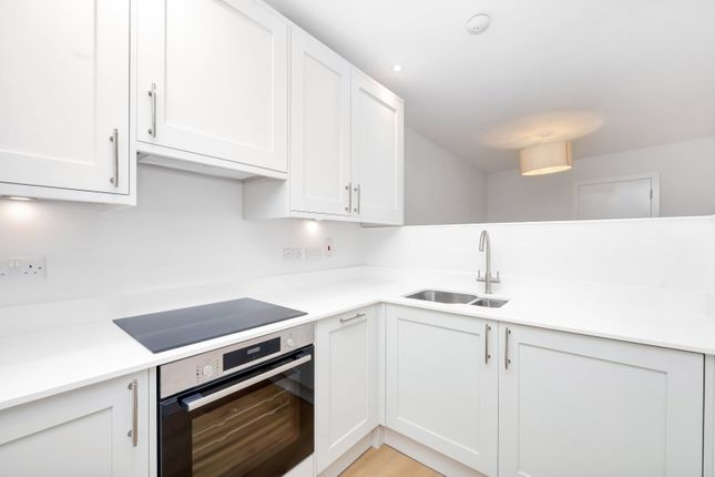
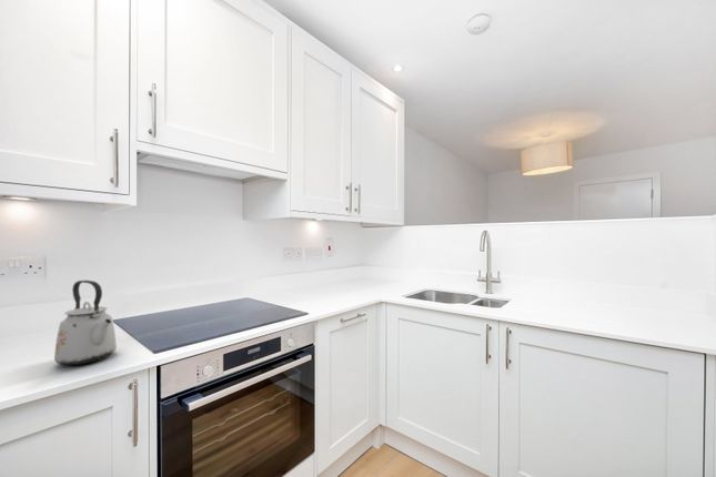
+ kettle (91, 321)
